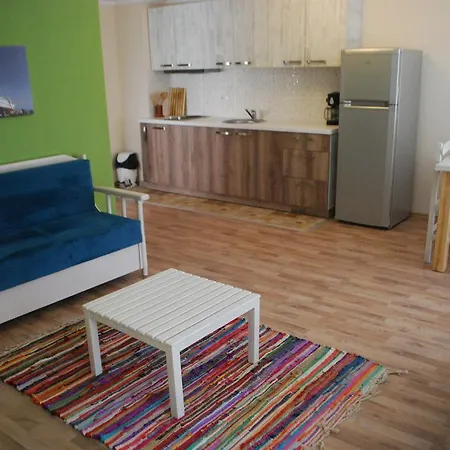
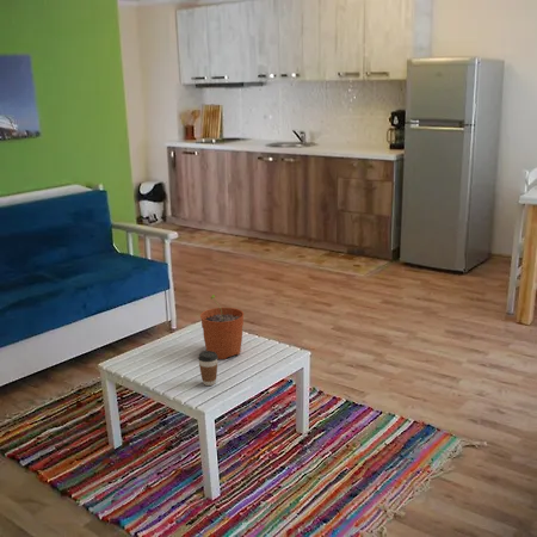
+ coffee cup (208, 368)
+ plant pot (222, 323)
